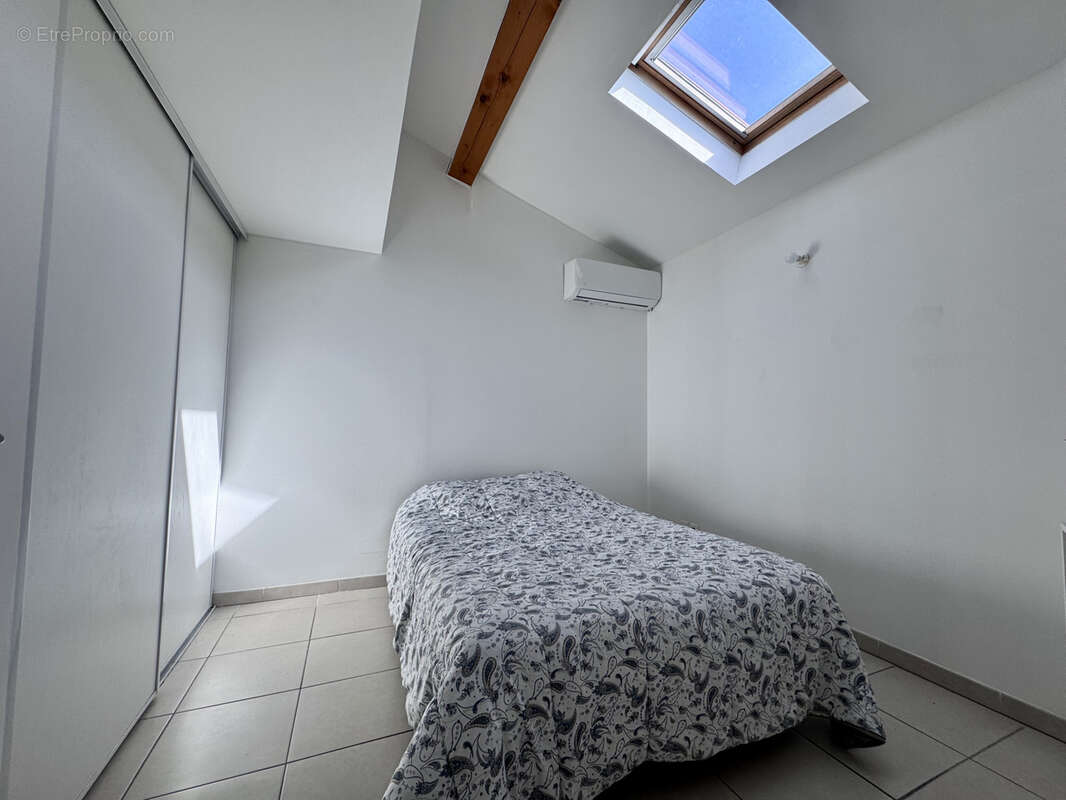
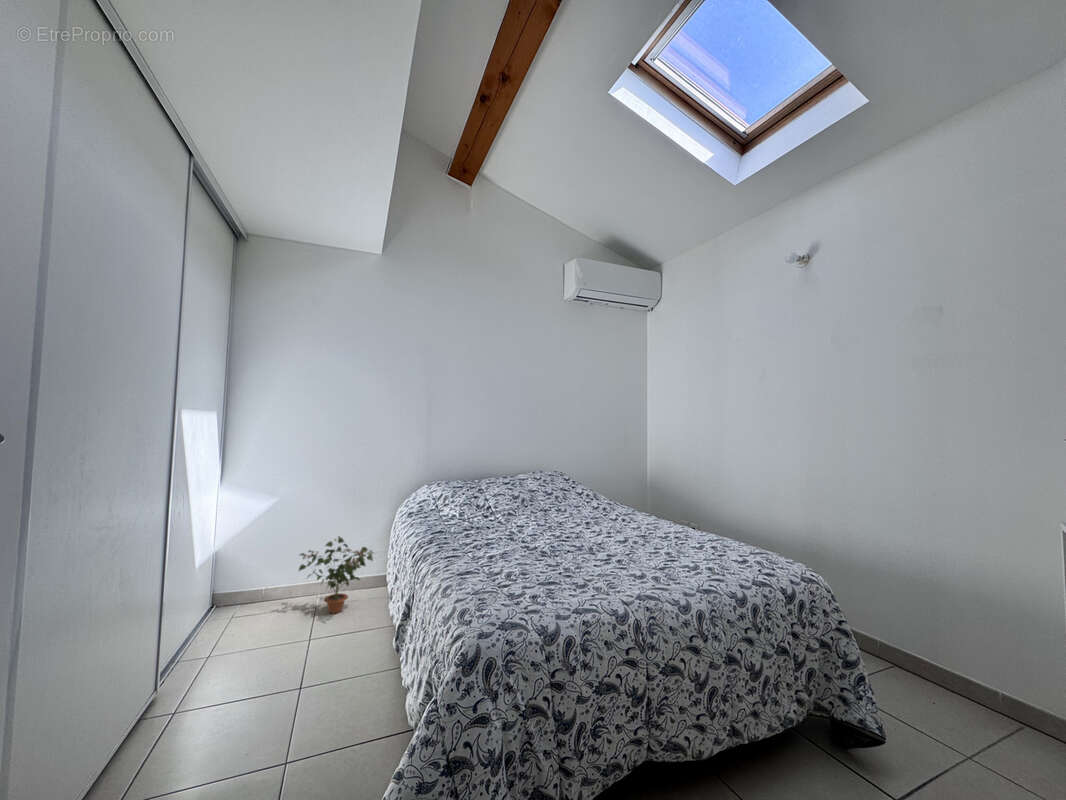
+ potted plant (336, 575)
